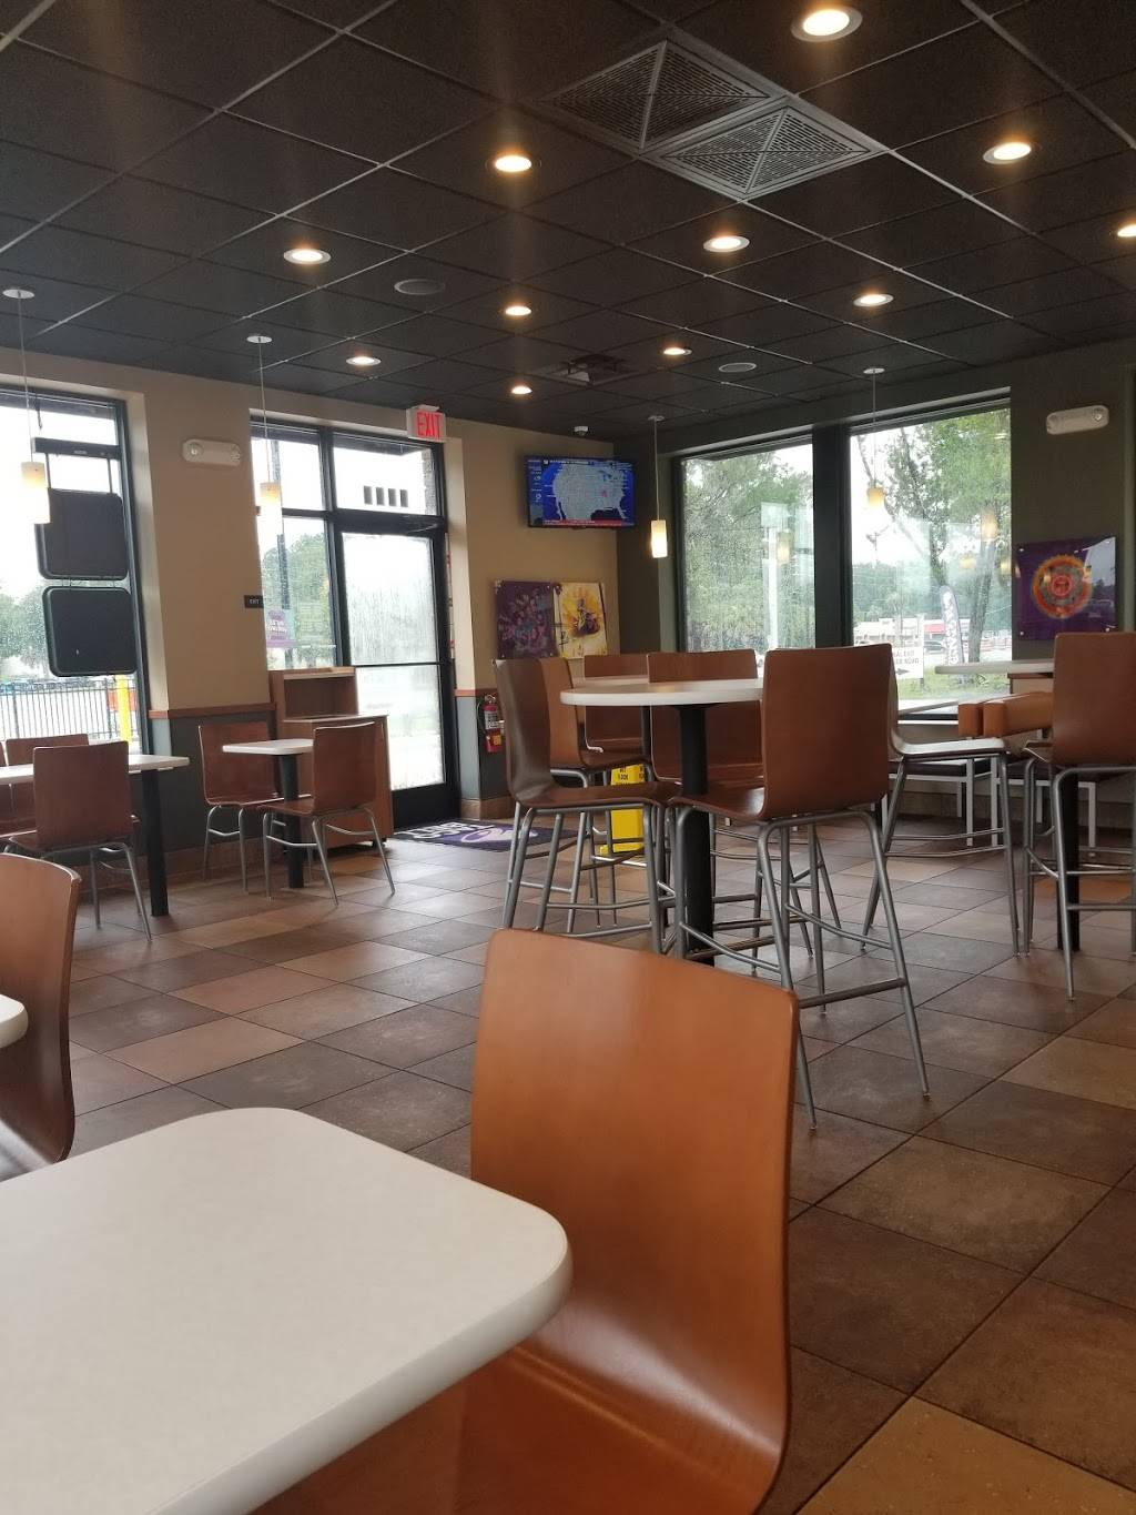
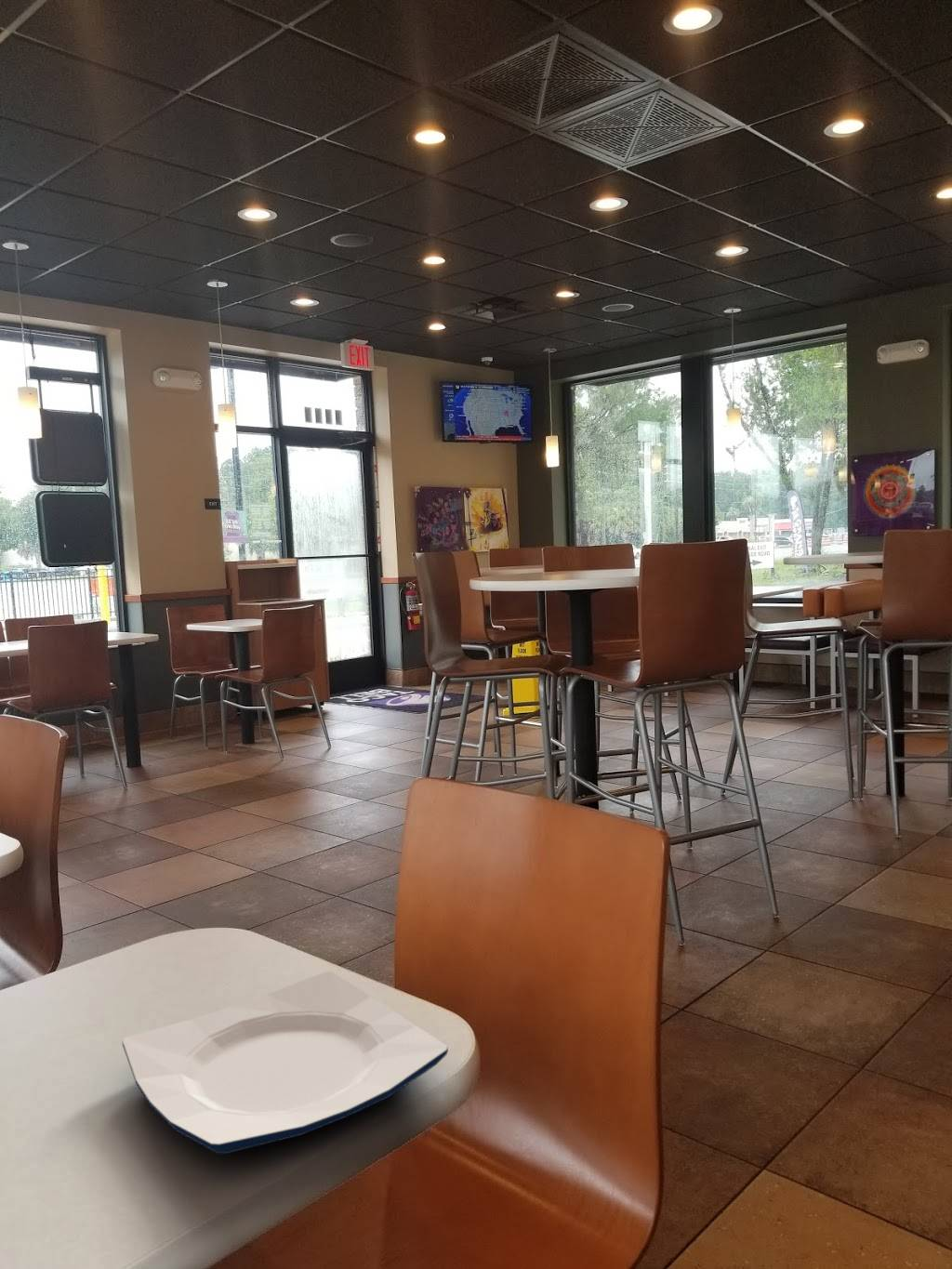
+ plate (283, 1060)
